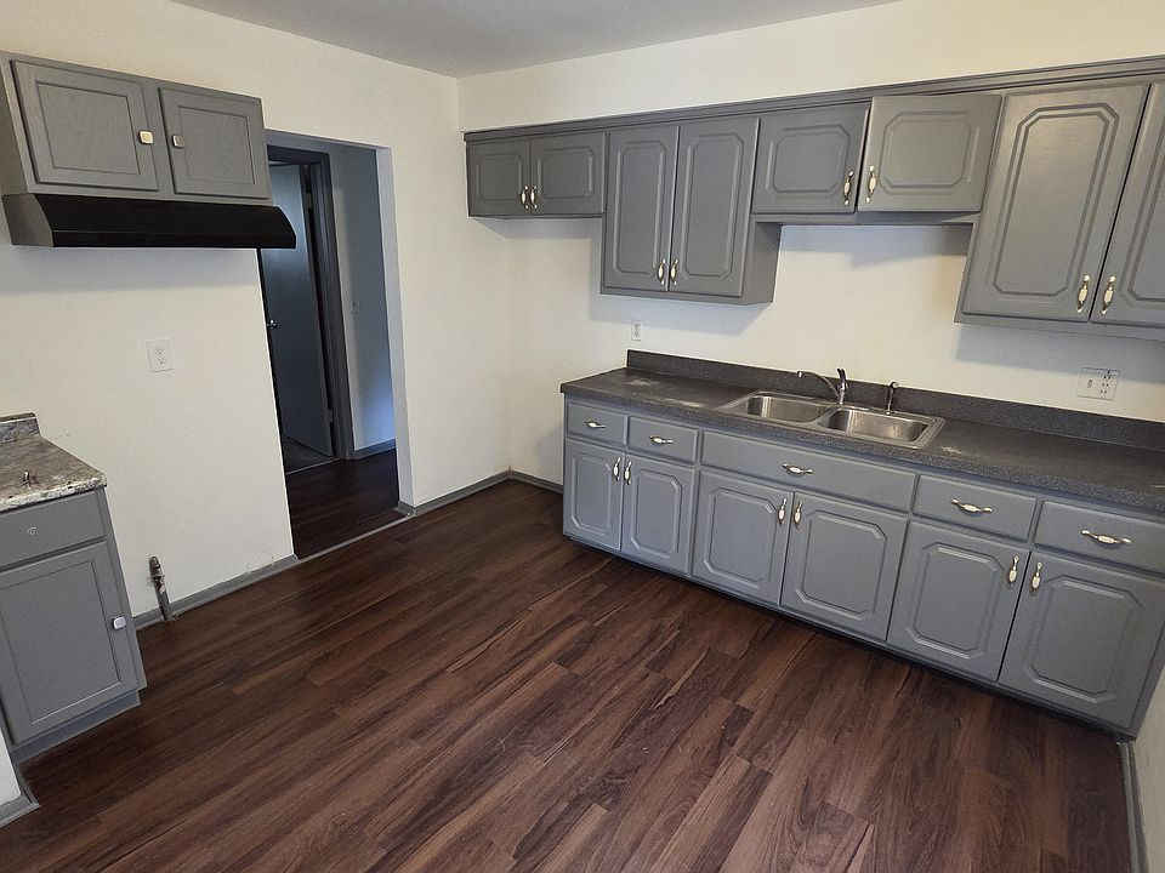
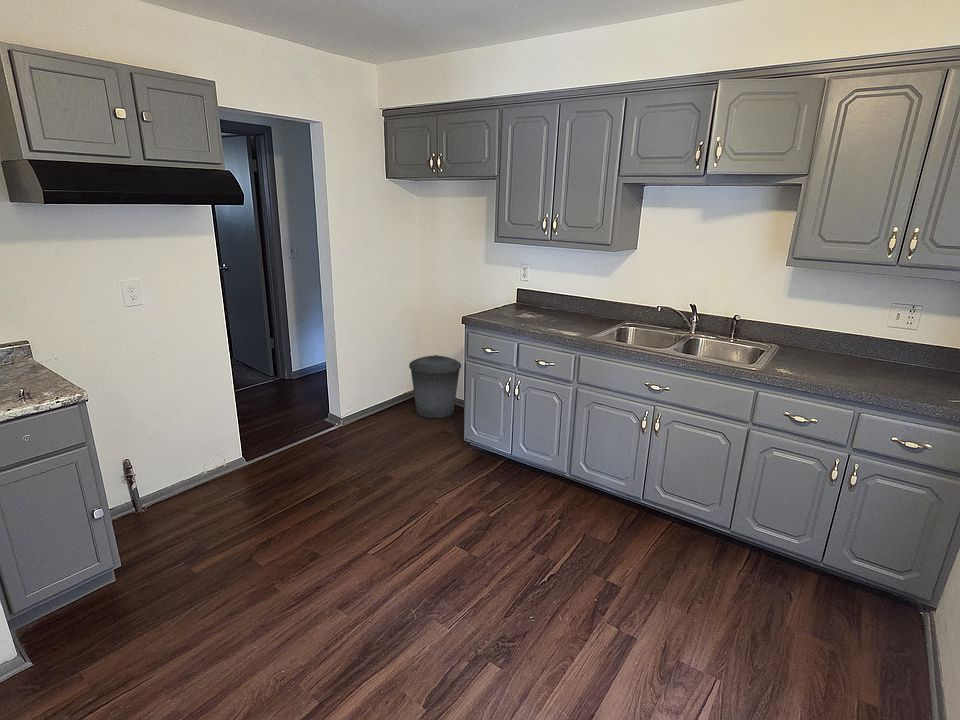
+ trash can (435, 383)
